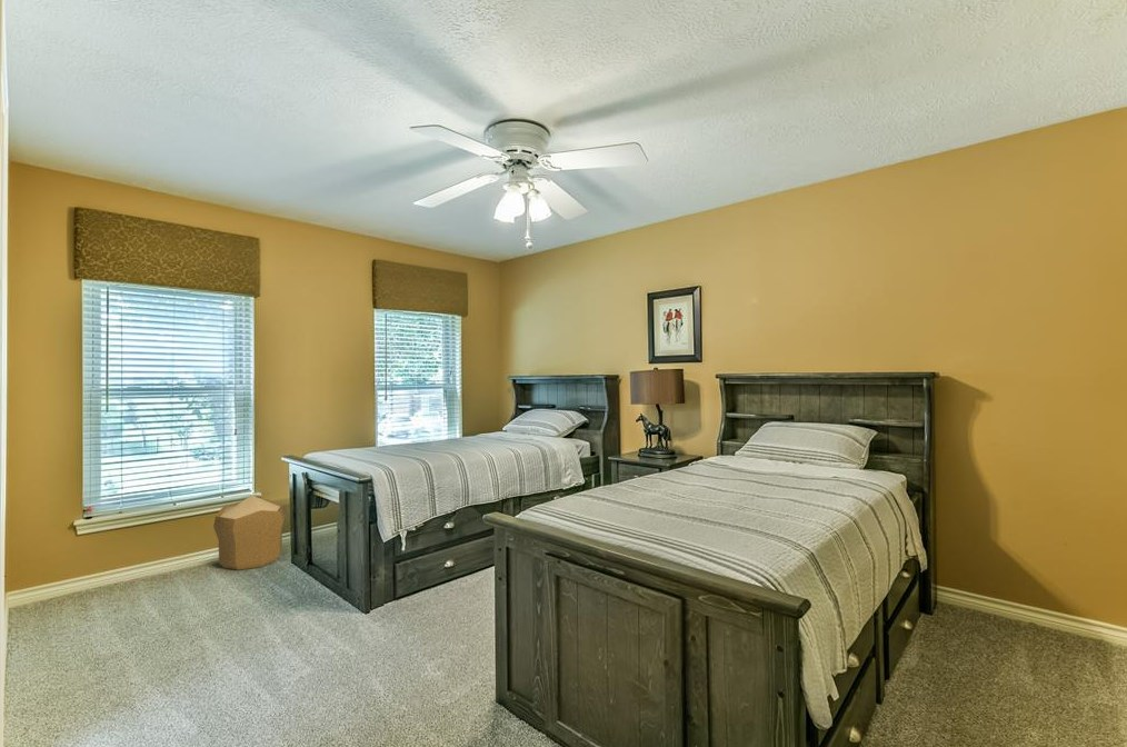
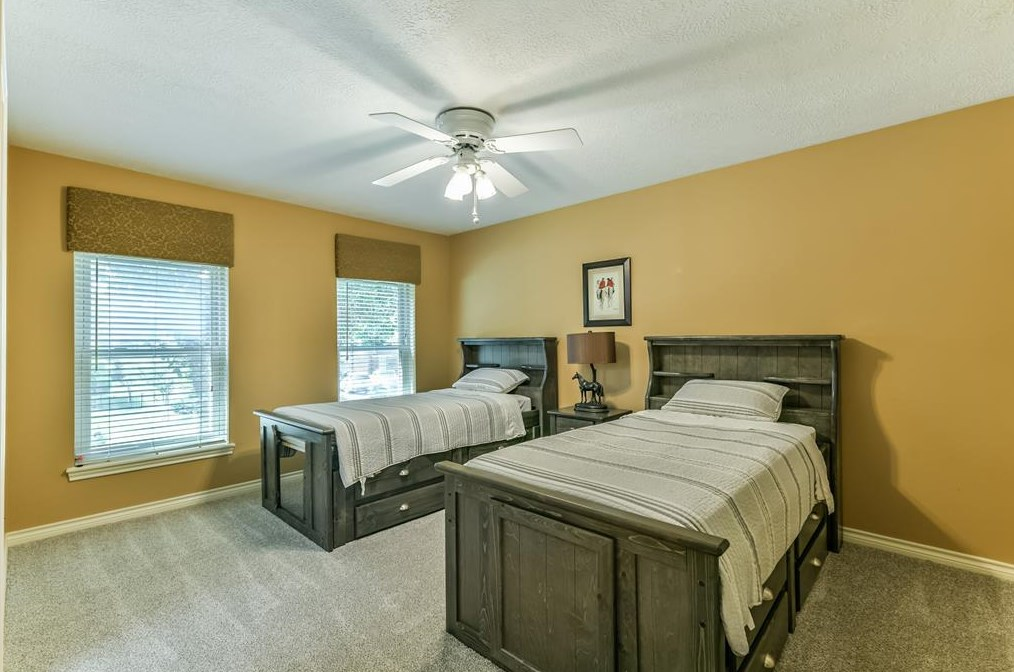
- pouf (251, 528)
